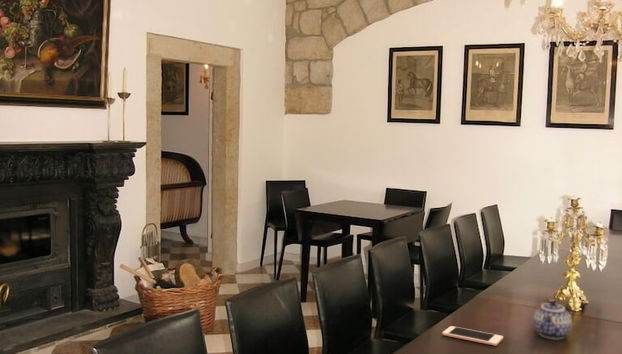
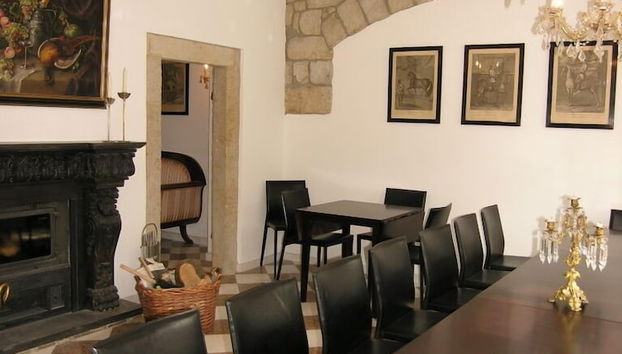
- cell phone (472, 335)
- teapot (552, 318)
